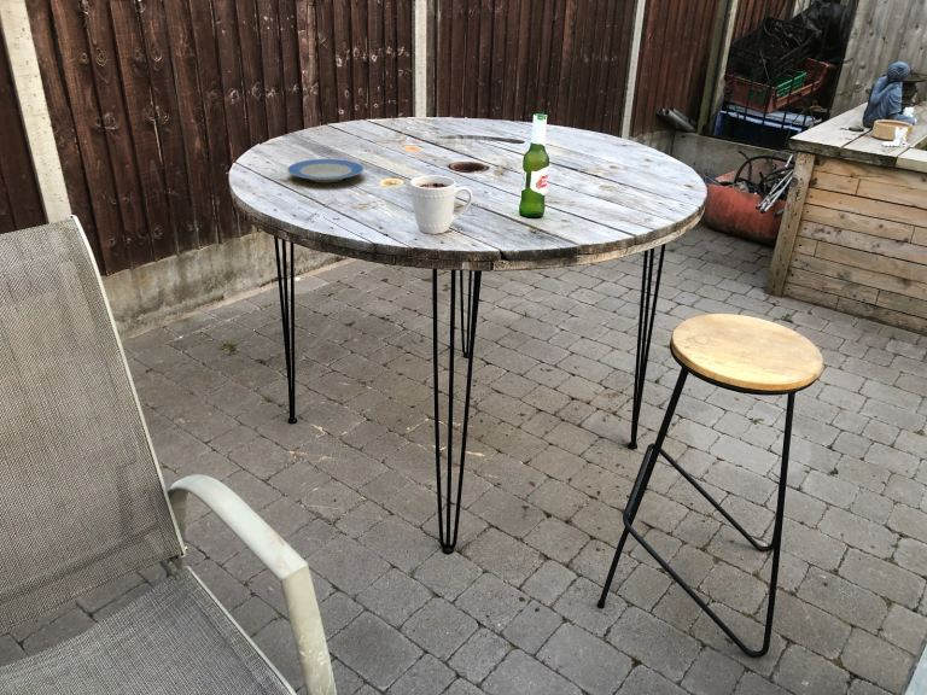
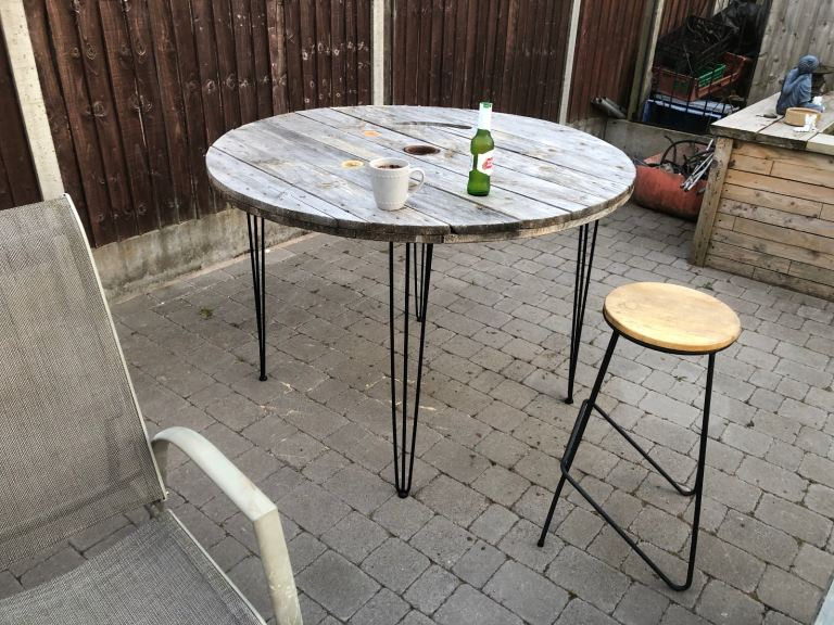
- plate (326, 173)
